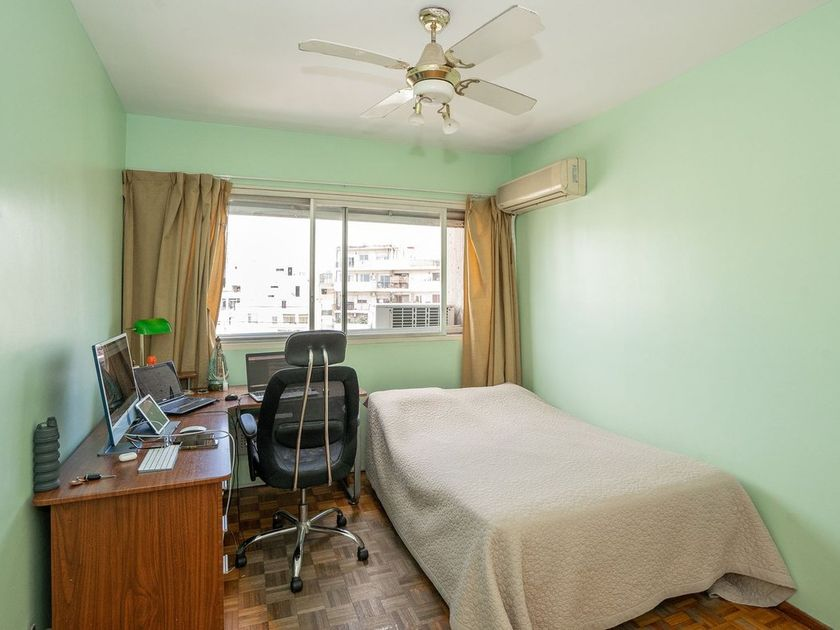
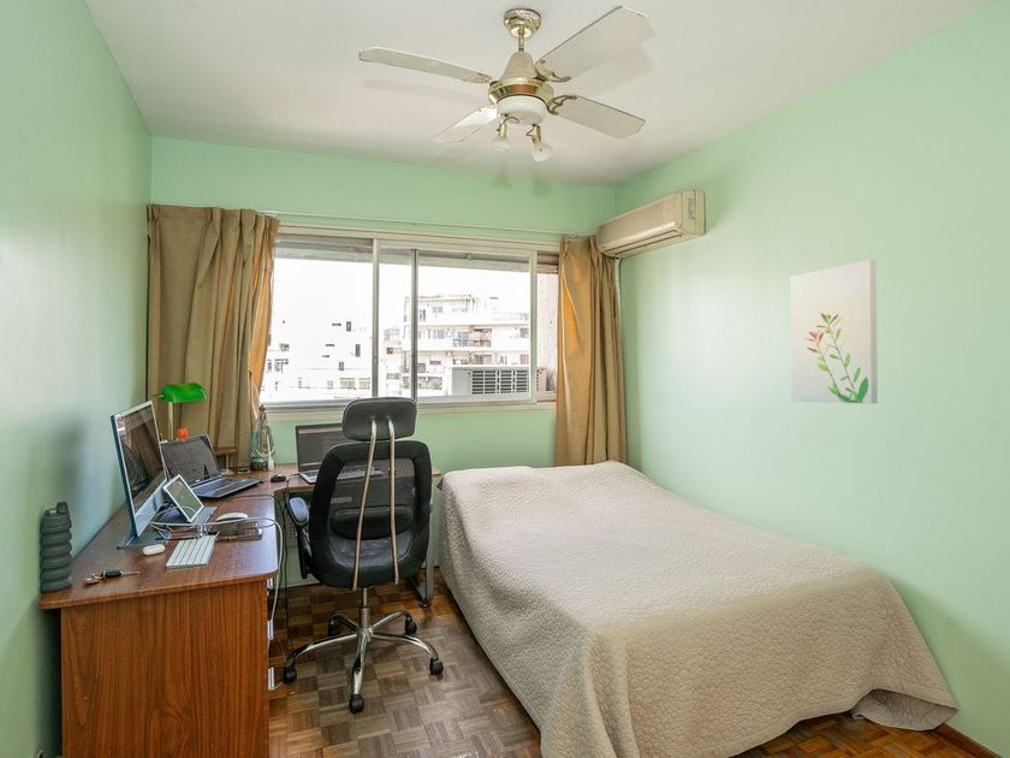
+ wall art (831, 334)
